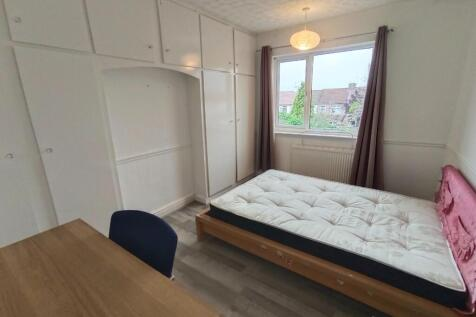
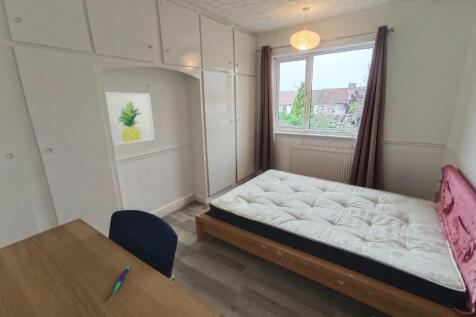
+ pen (121, 278)
+ wall art (129, 118)
